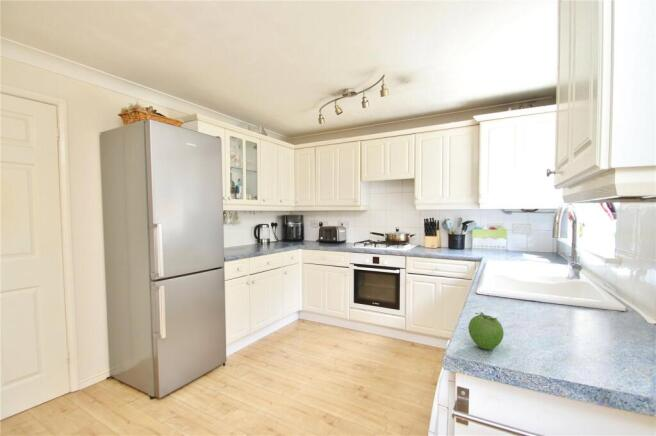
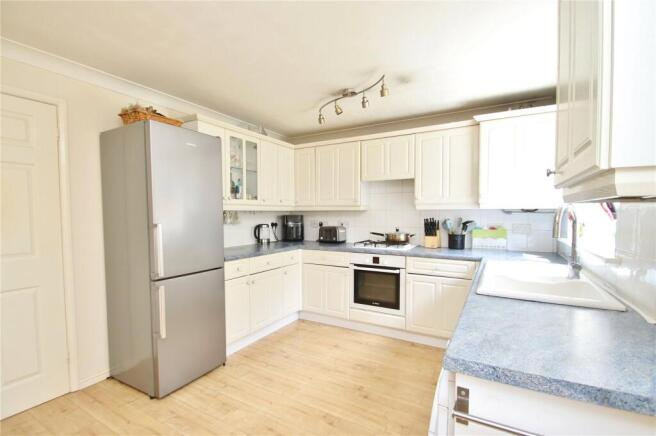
- fruit (485, 329)
